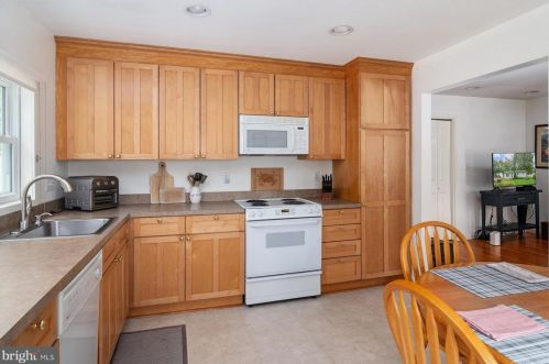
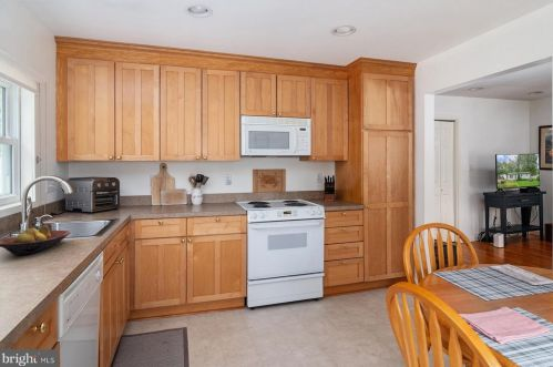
+ fruit bowl (35, 237)
